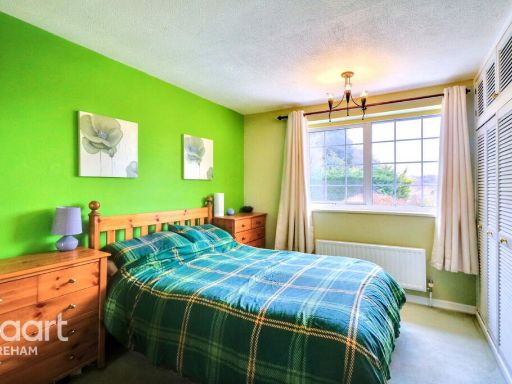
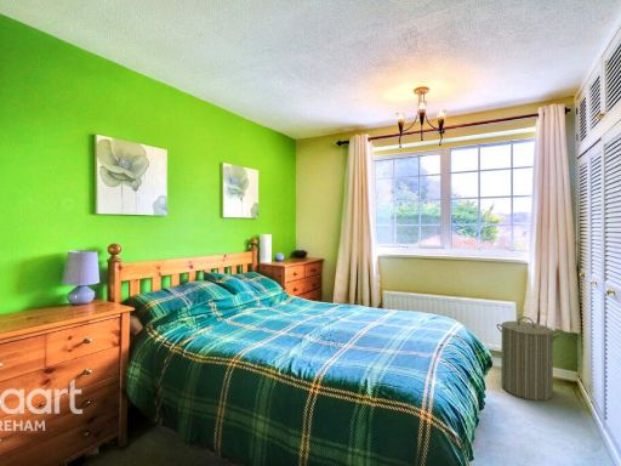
+ laundry hamper (526, 353)
